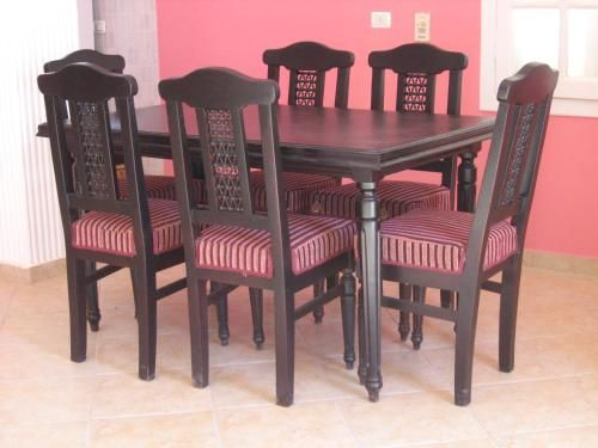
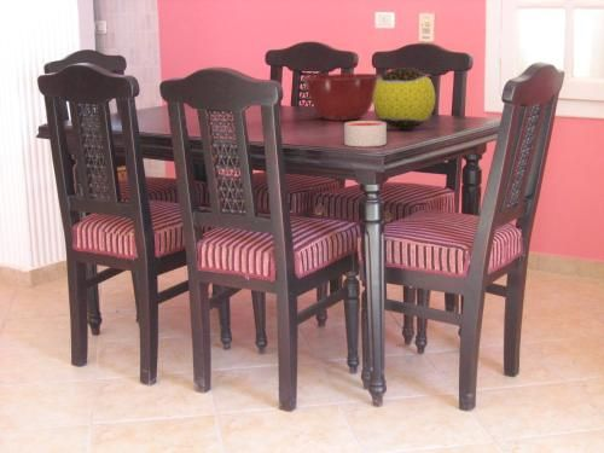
+ mixing bowl (342, 97)
+ decorative ball (403, 98)
+ candle (365, 132)
